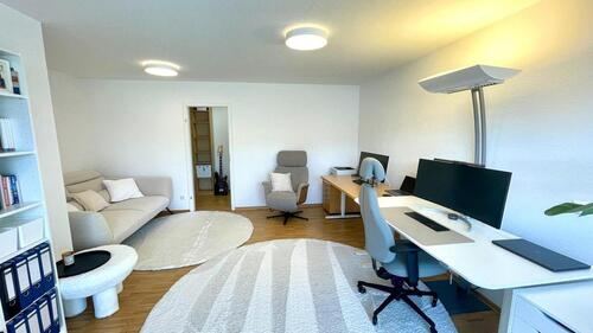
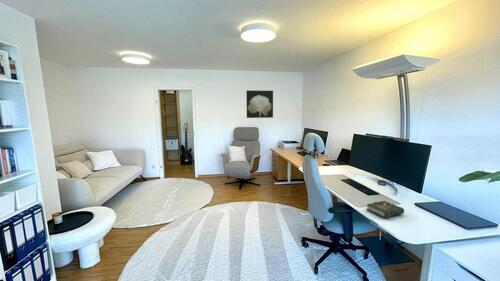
+ wall art (259, 104)
+ book (384, 208)
